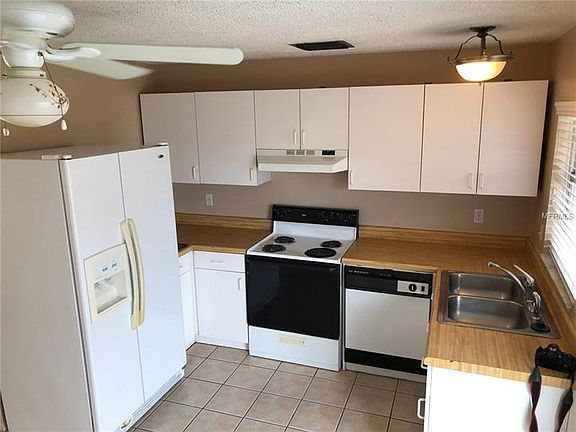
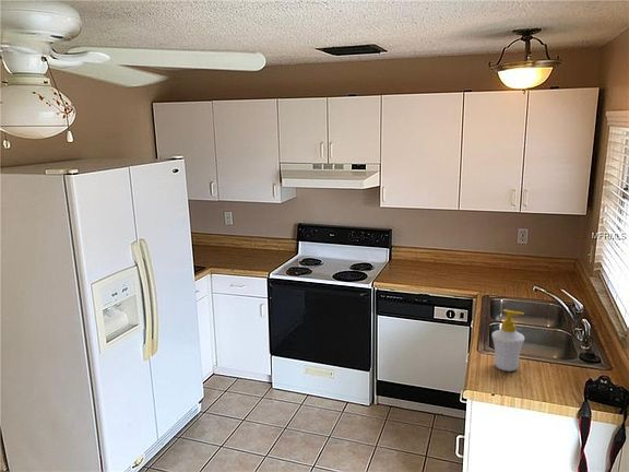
+ soap bottle (508, 339)
